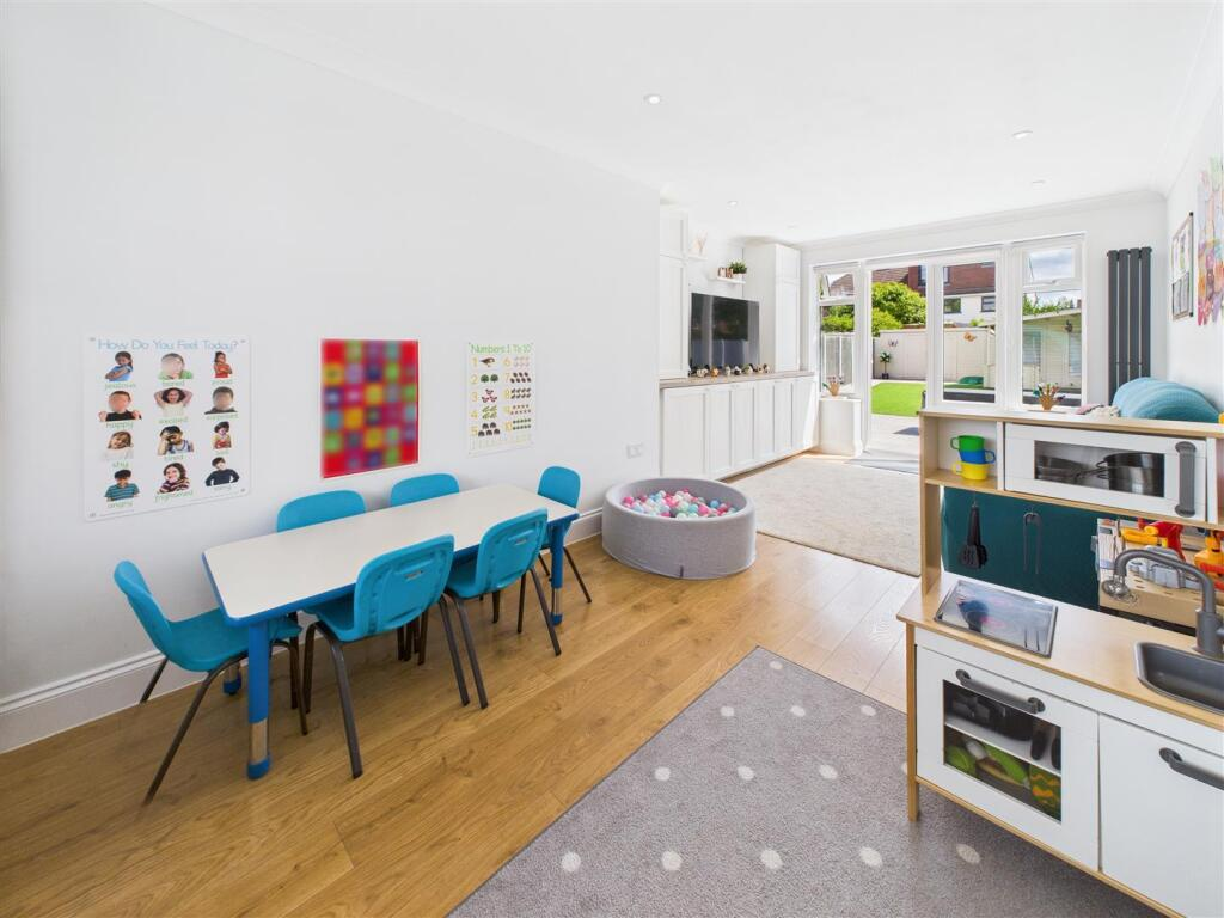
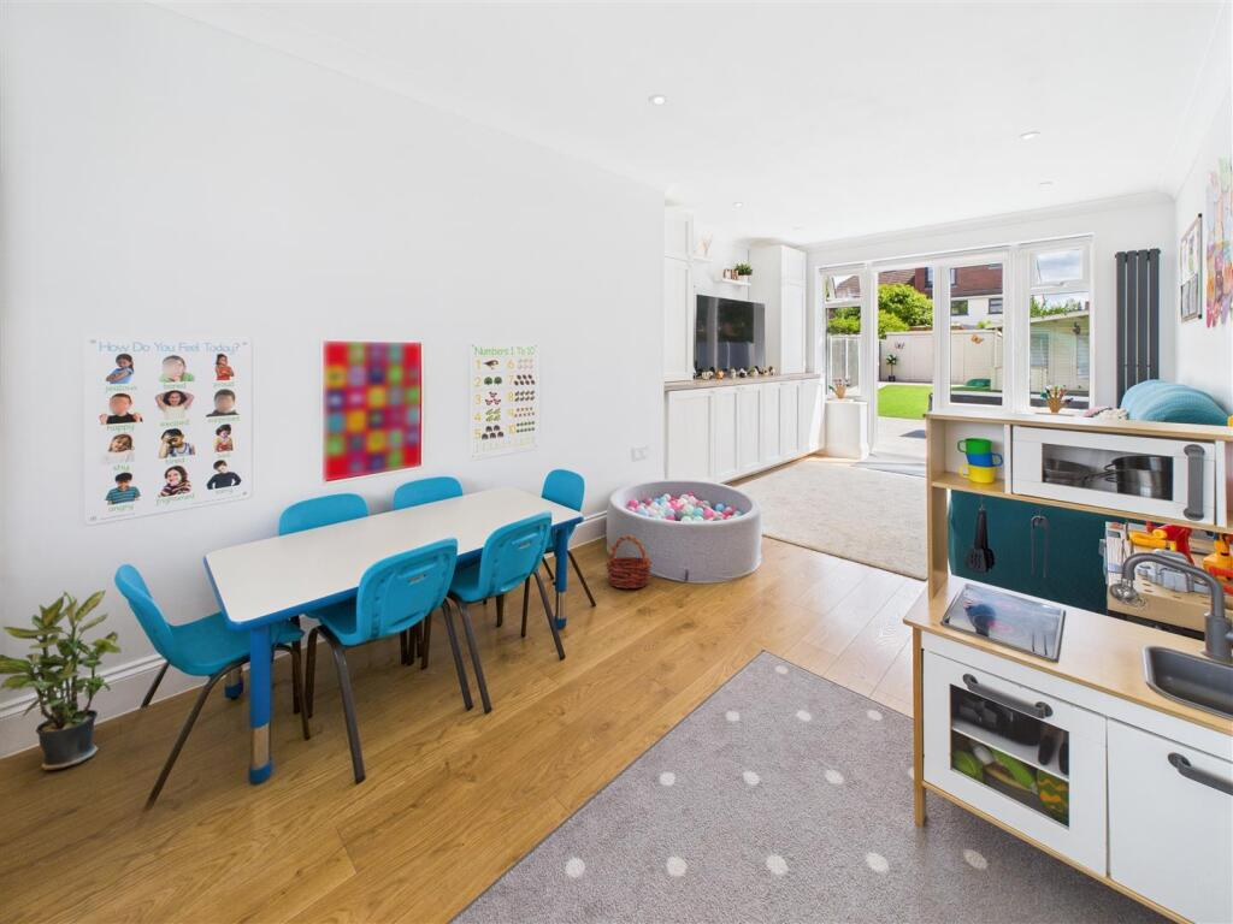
+ basket (629, 559)
+ potted plant (58, 677)
